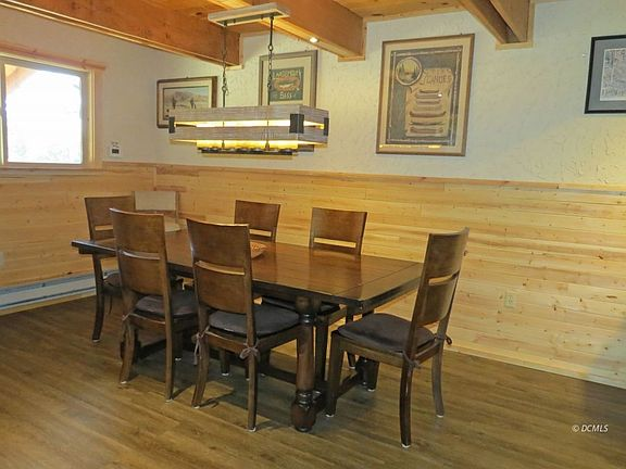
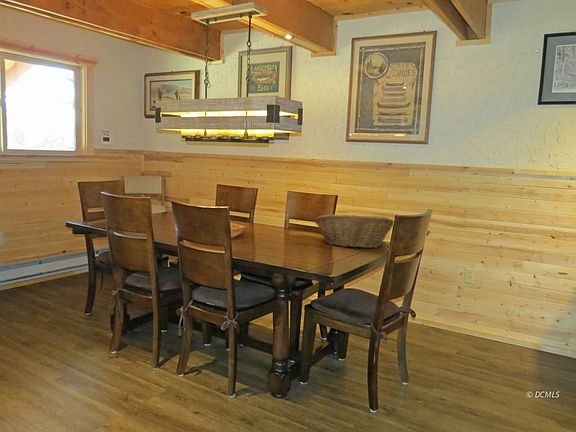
+ fruit basket (353, 228)
